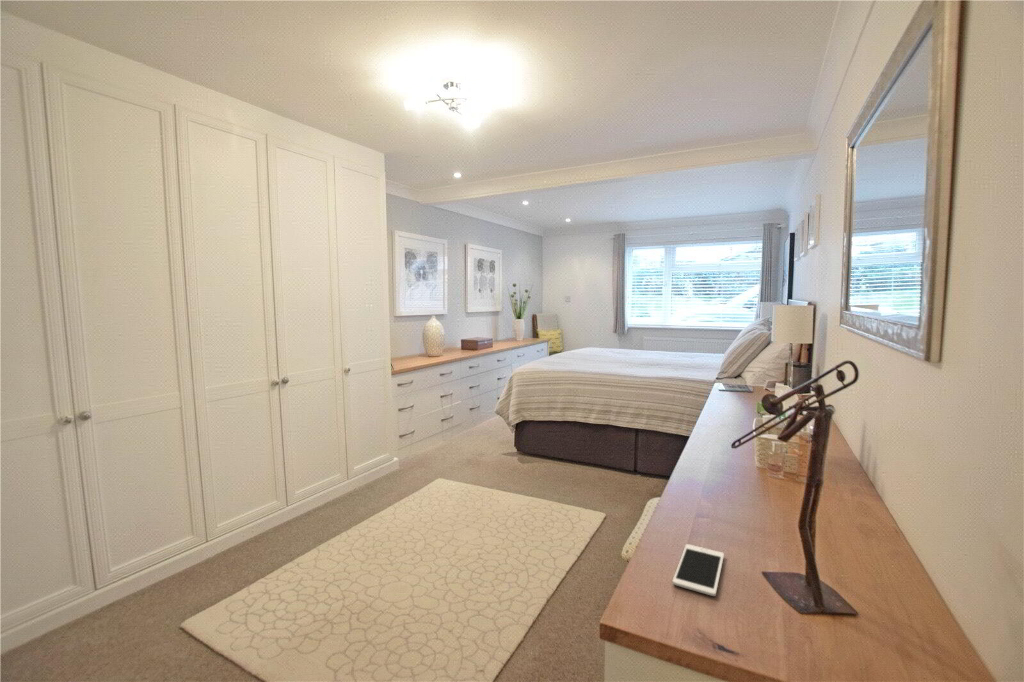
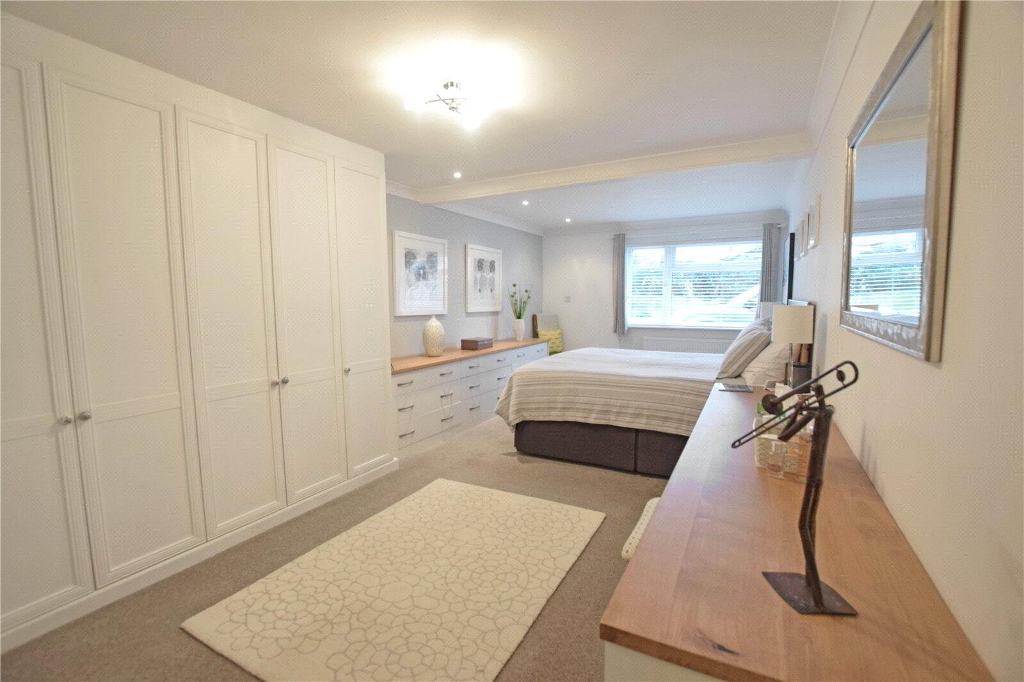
- cell phone (699, 567)
